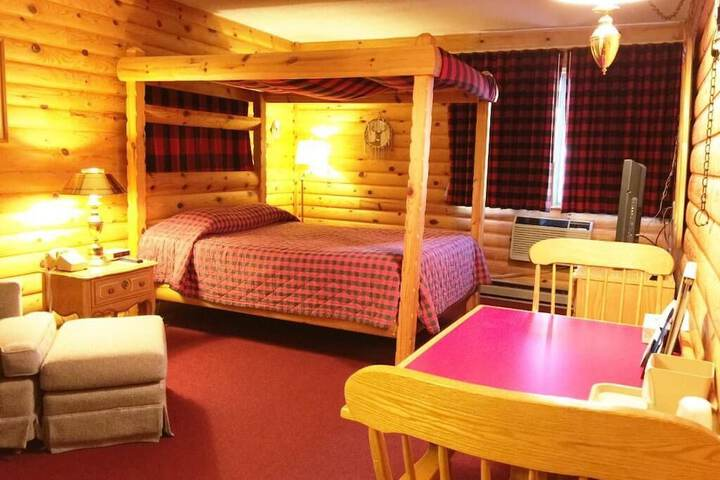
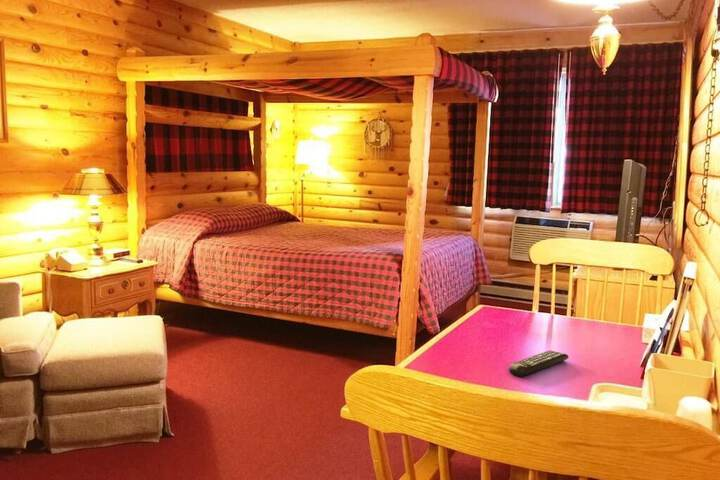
+ remote control (539, 362)
